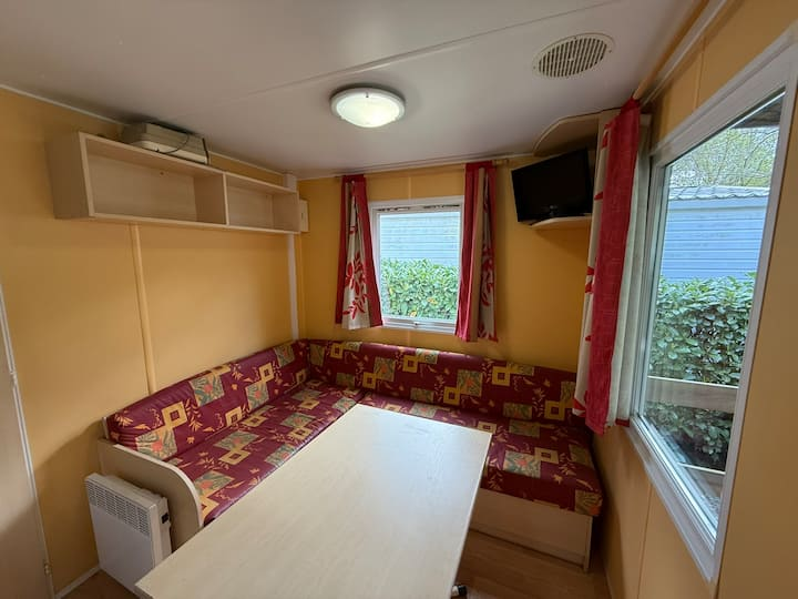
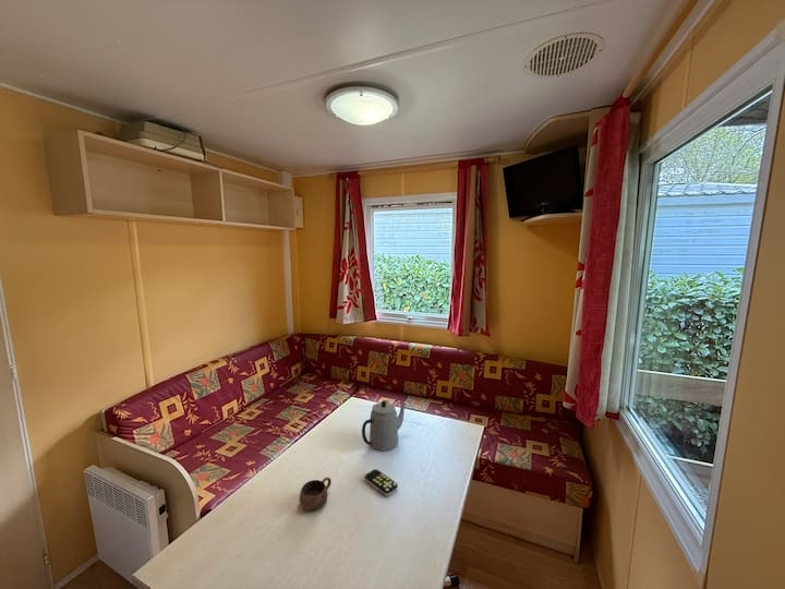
+ cup (317, 492)
+ remote control (381, 481)
+ teapot (385, 421)
